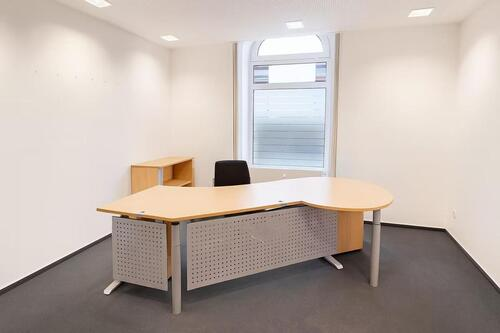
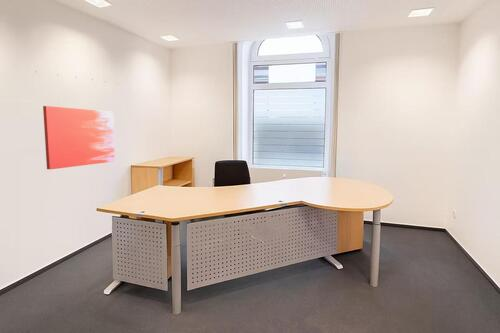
+ wall art (83, 137)
